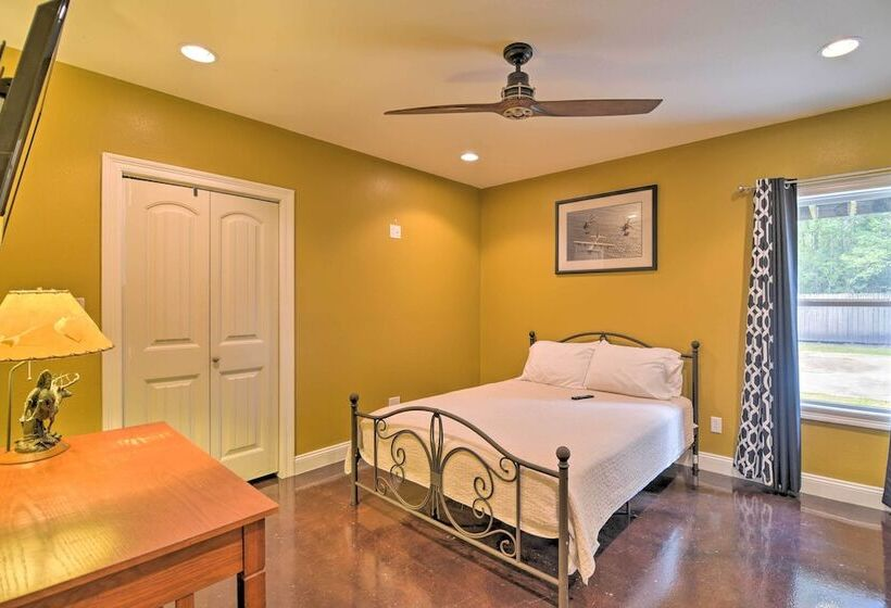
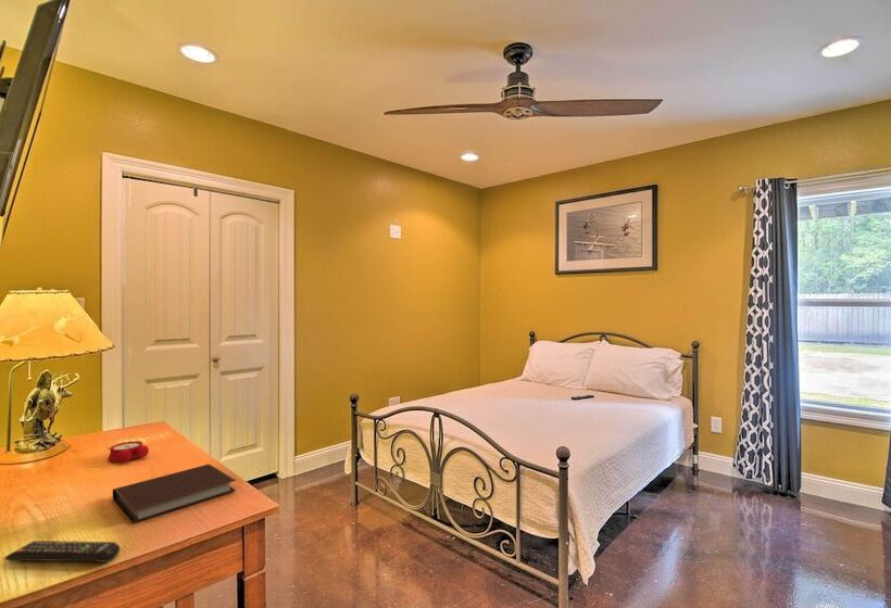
+ remote control (63, 552)
+ alarm clock (128, 452)
+ notebook (175, 489)
